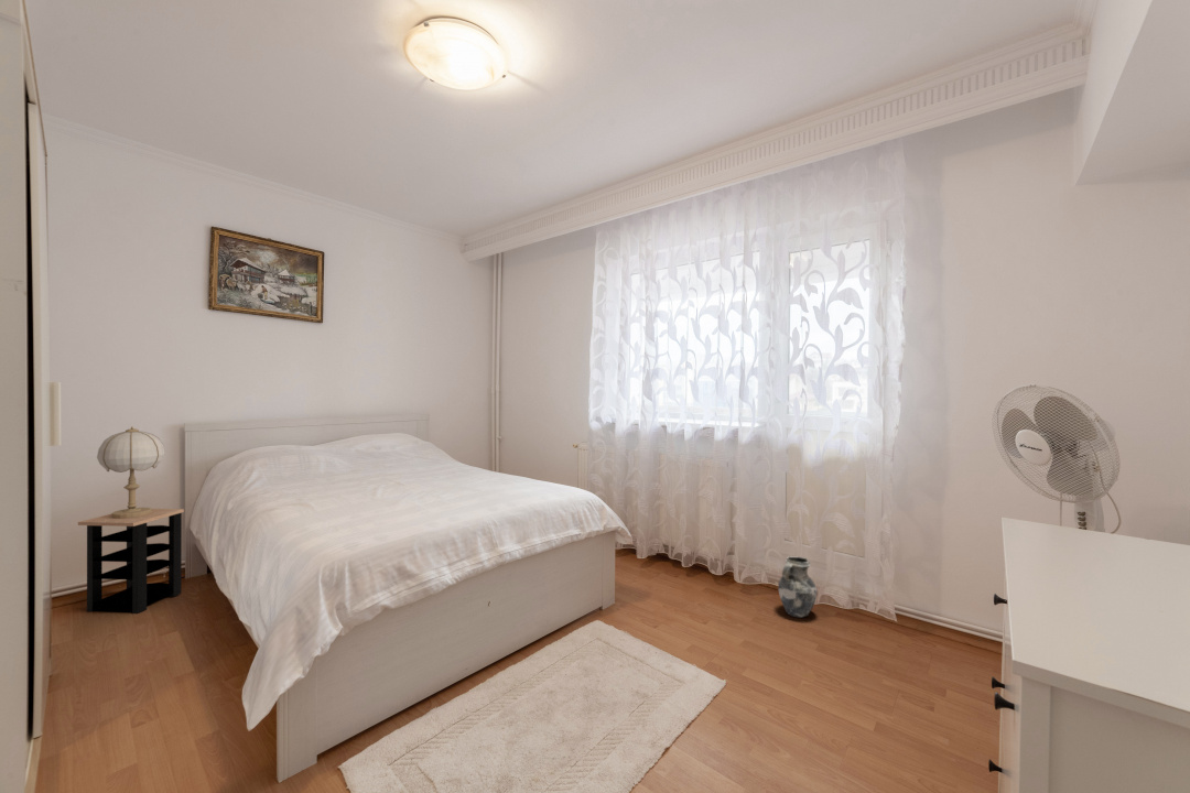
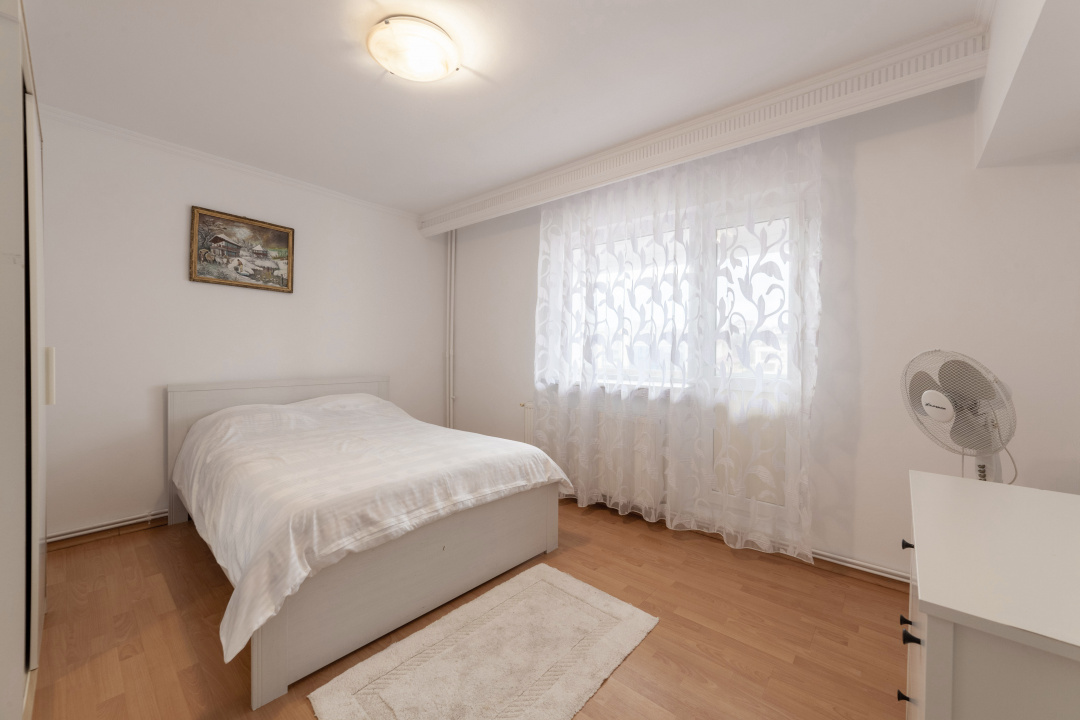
- ceramic jug (797, 586)
- side table (134, 558)
- table lamp (132, 470)
